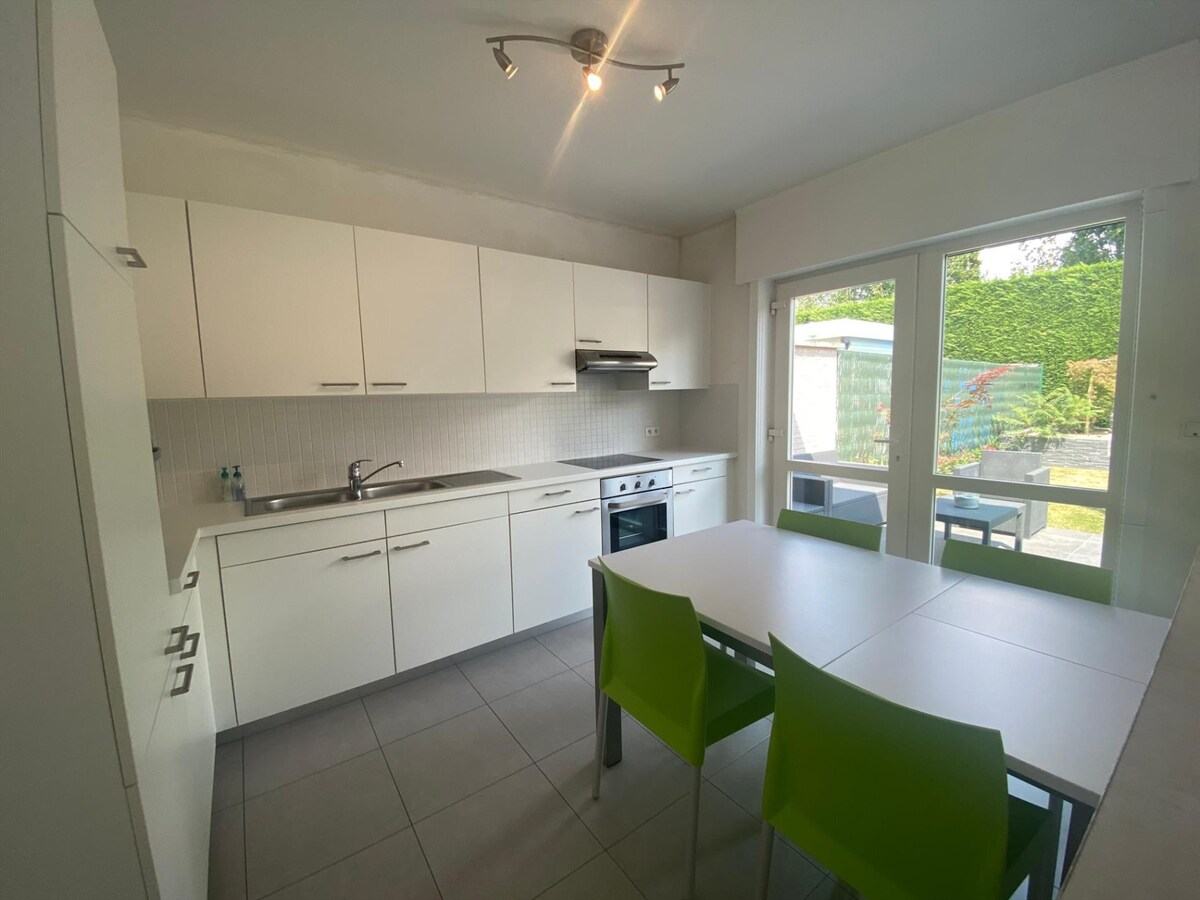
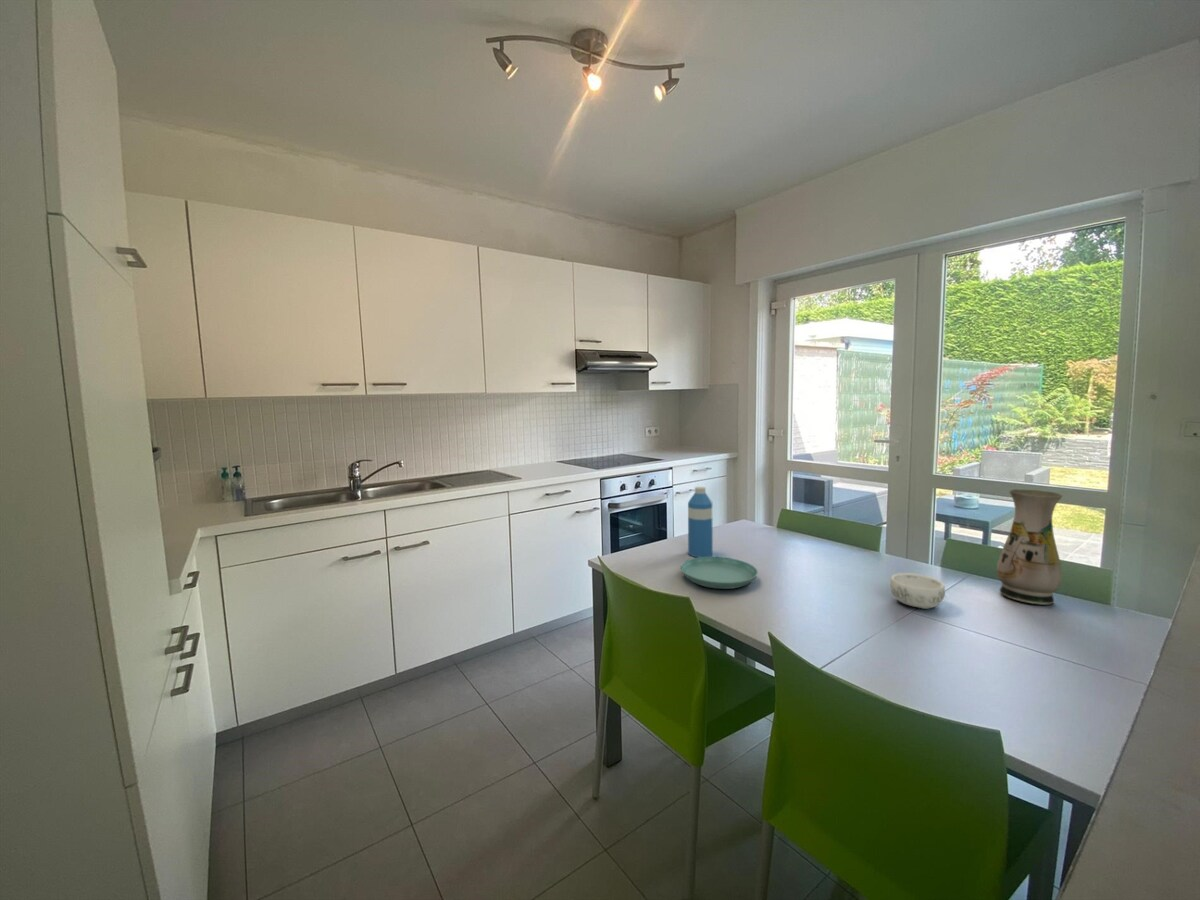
+ water bottle (700, 520)
+ decorative bowl (915, 590)
+ vase (1029, 545)
+ saucer (718, 573)
